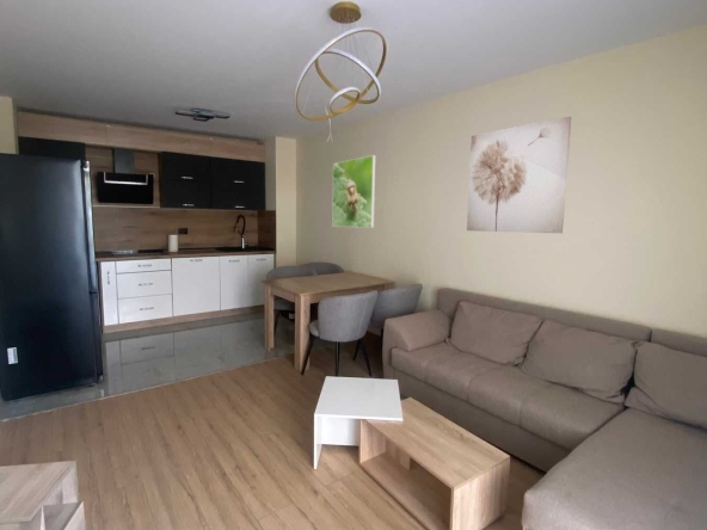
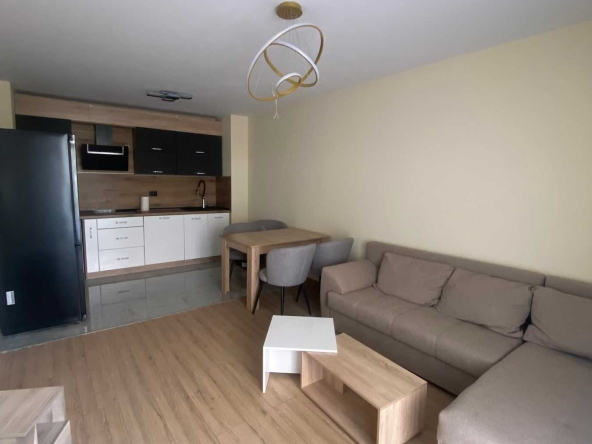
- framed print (351, 193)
- wall art (512, 180)
